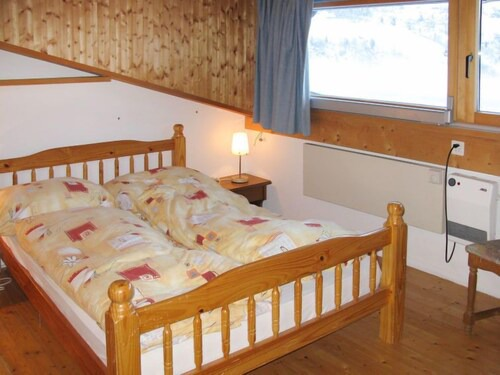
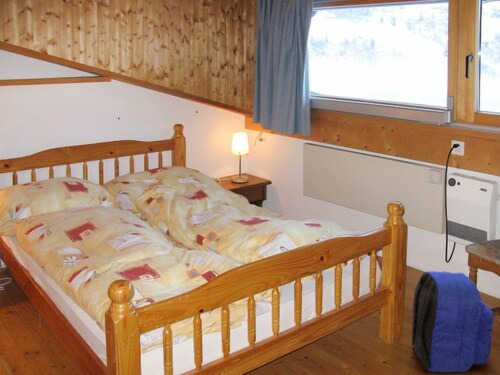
+ backpack (451, 316)
